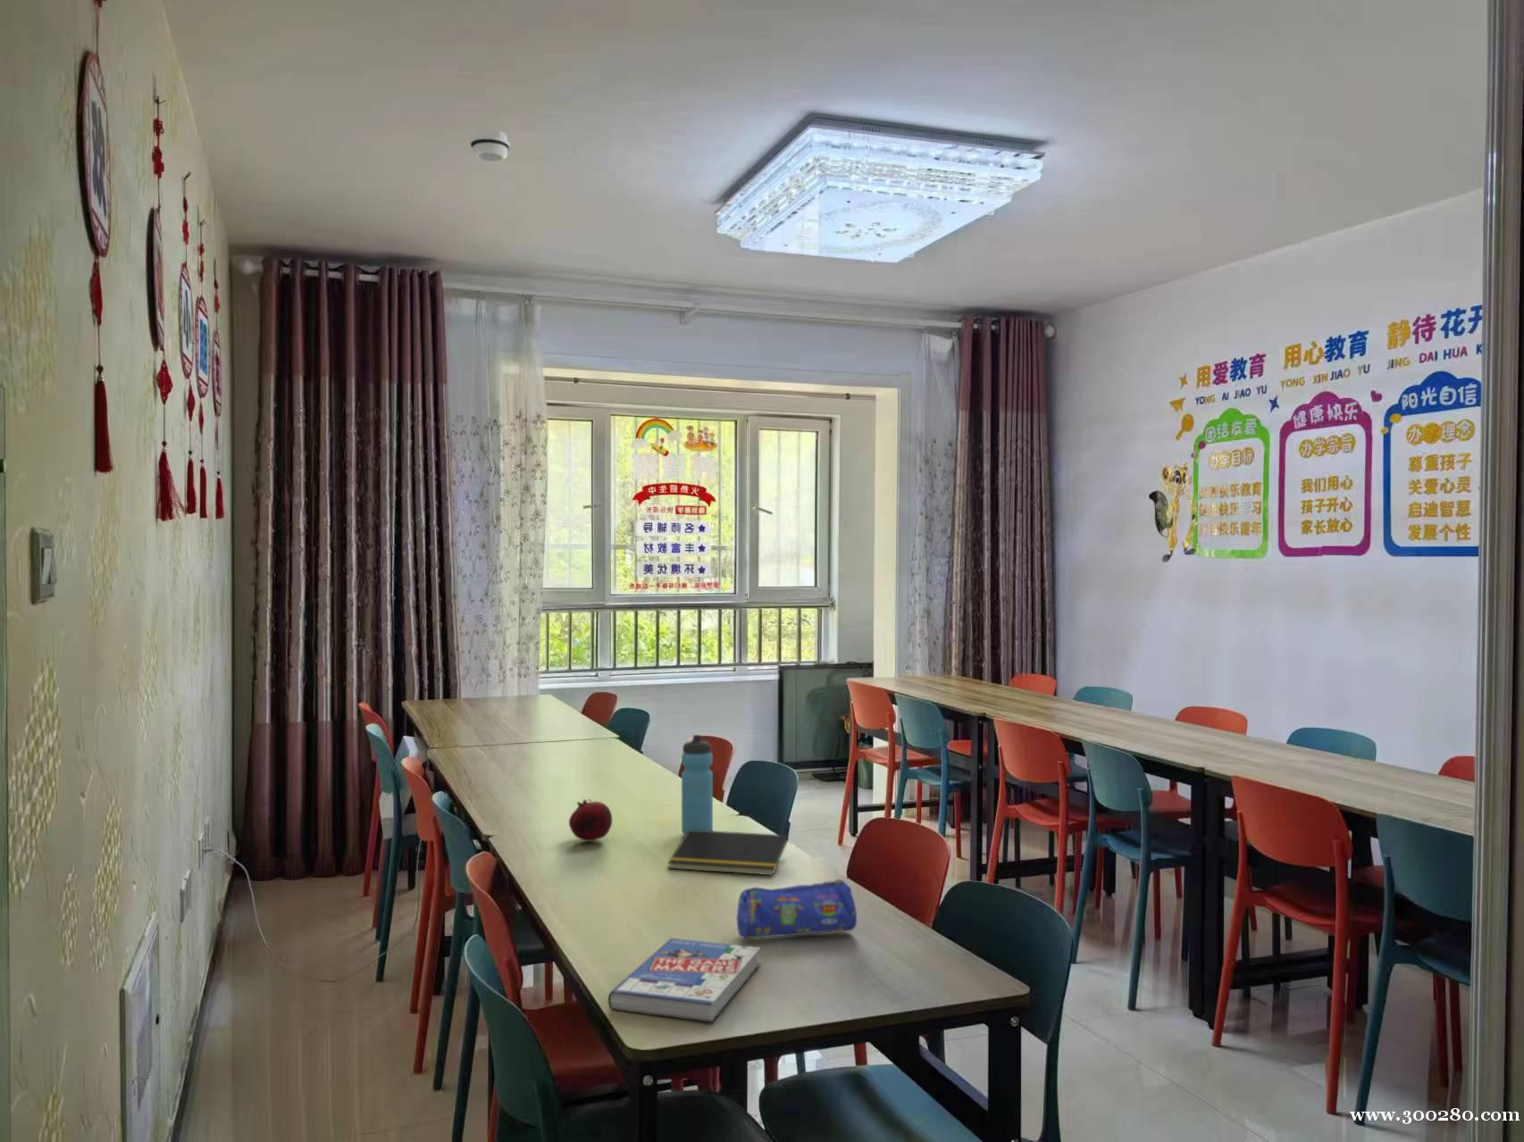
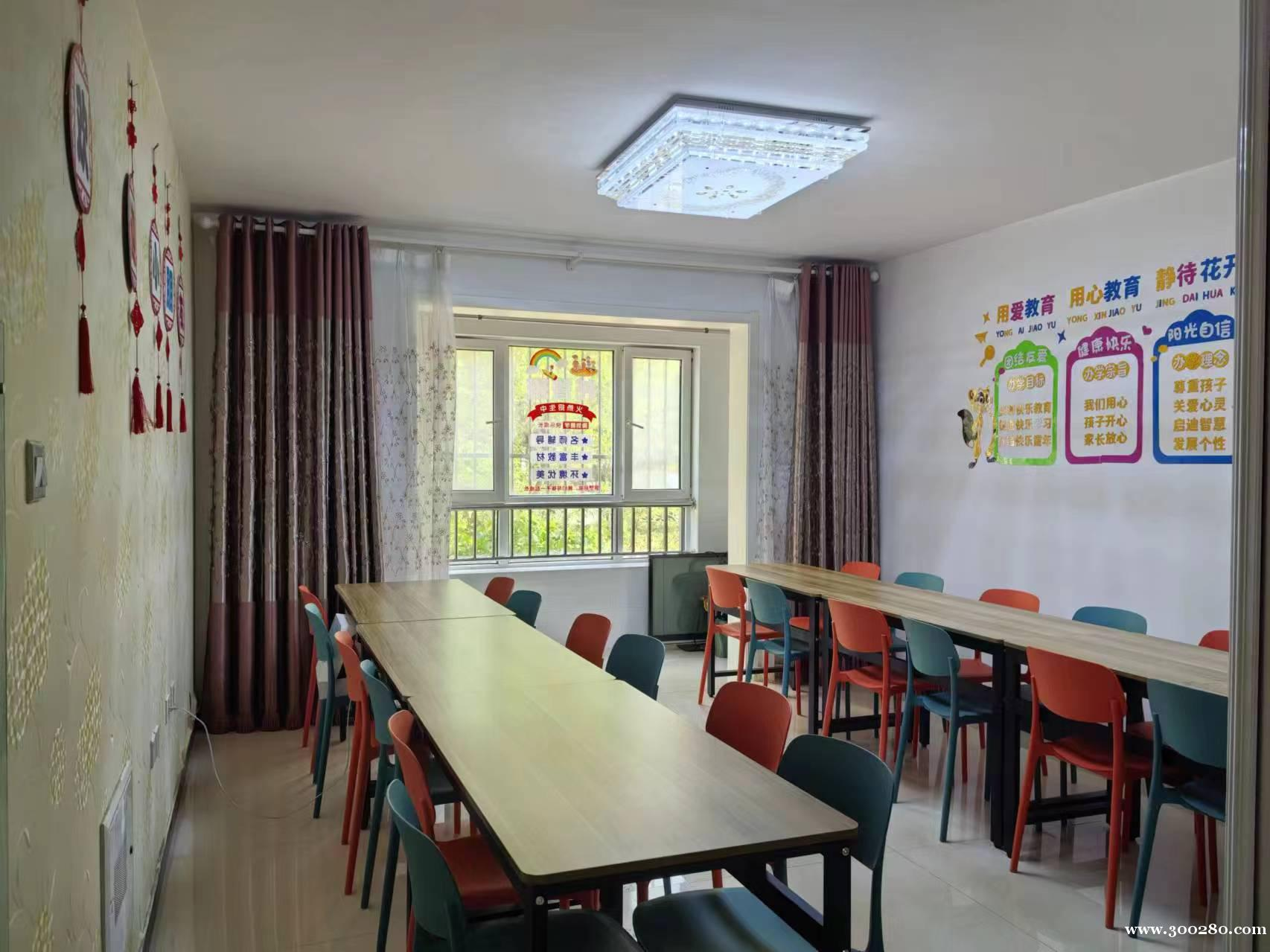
- water bottle (697, 785)
- smoke detector (490, 145)
- fruit (590, 819)
- pencil case (797, 908)
- book (688, 976)
- notepad (728, 851)
